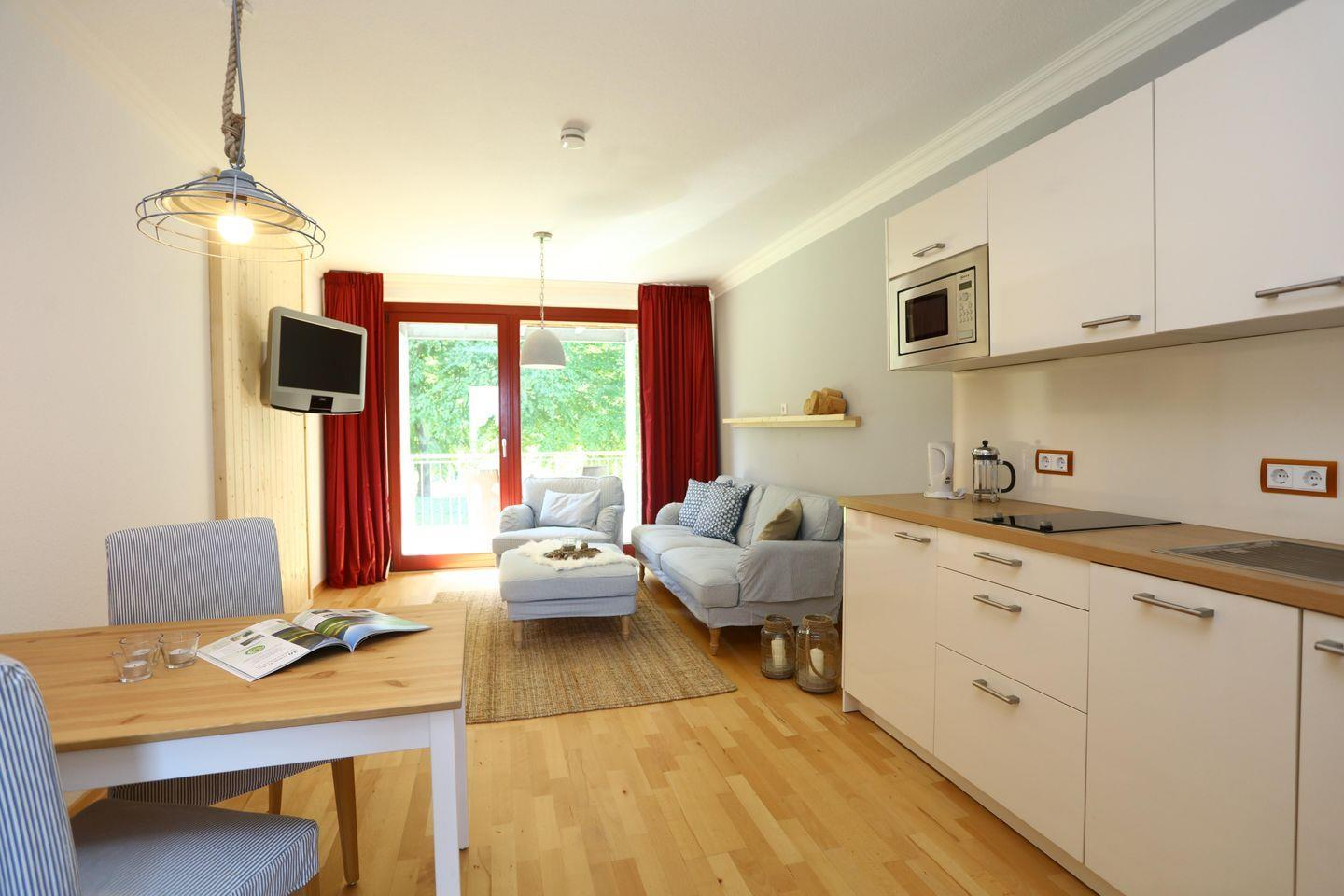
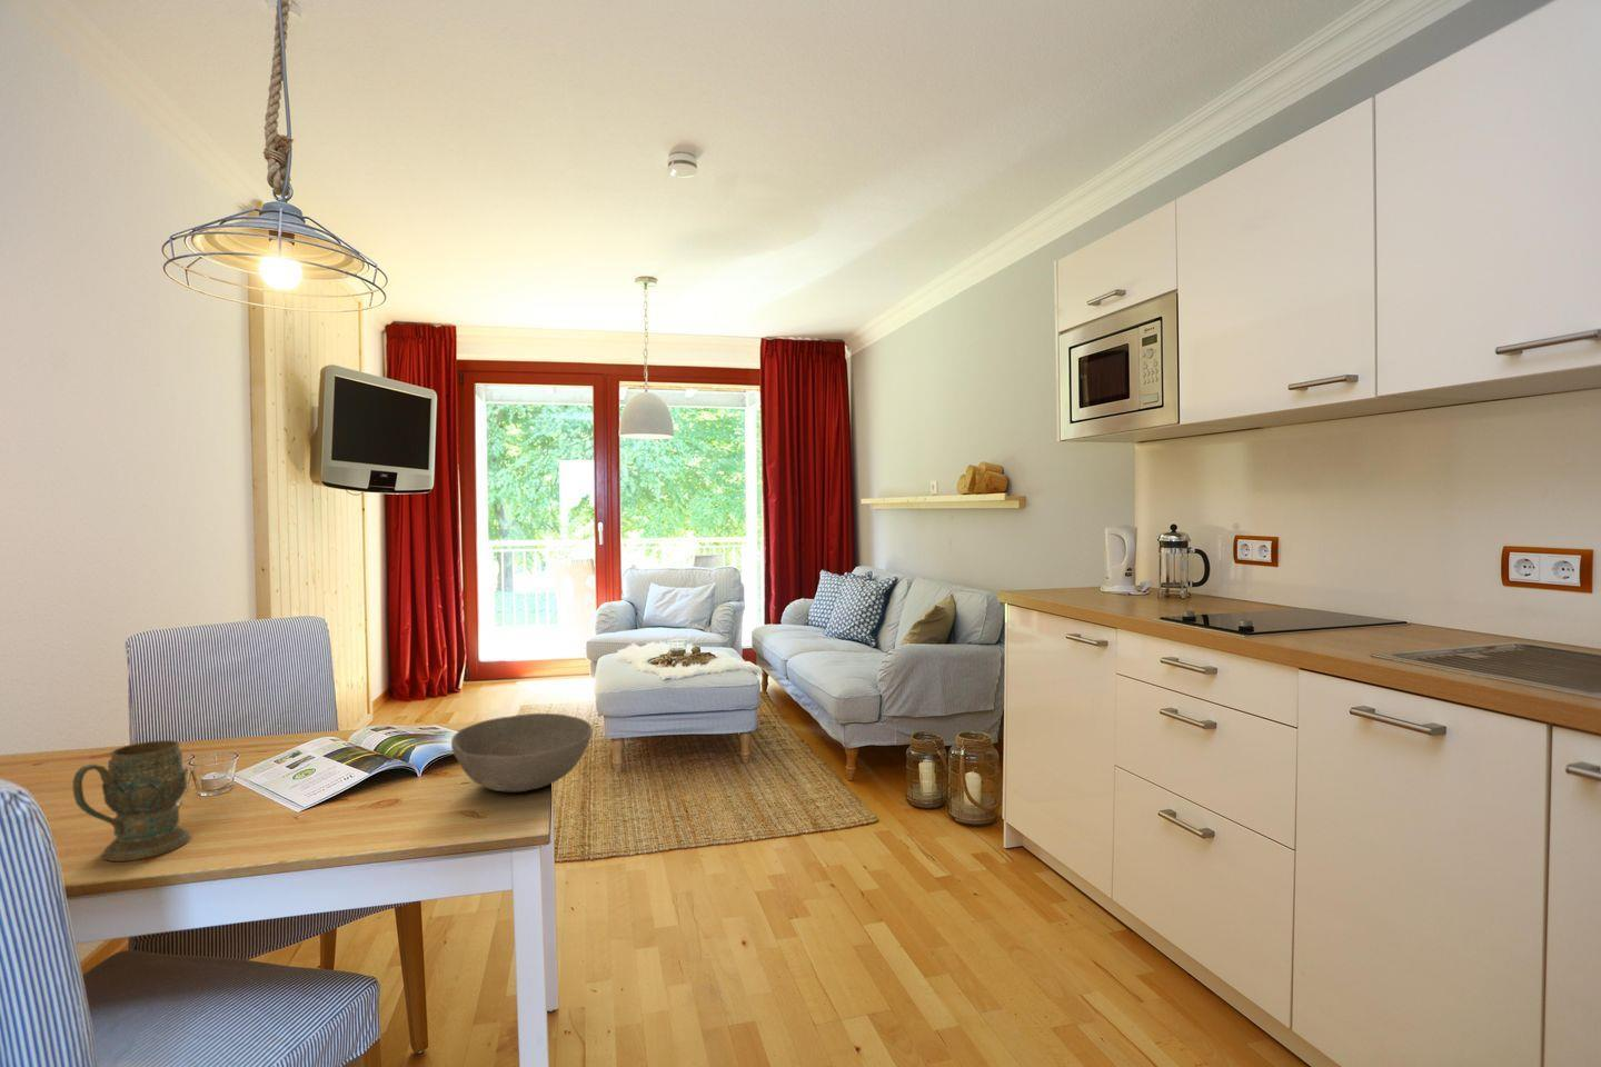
+ bowl (524, 756)
+ mug (131, 801)
